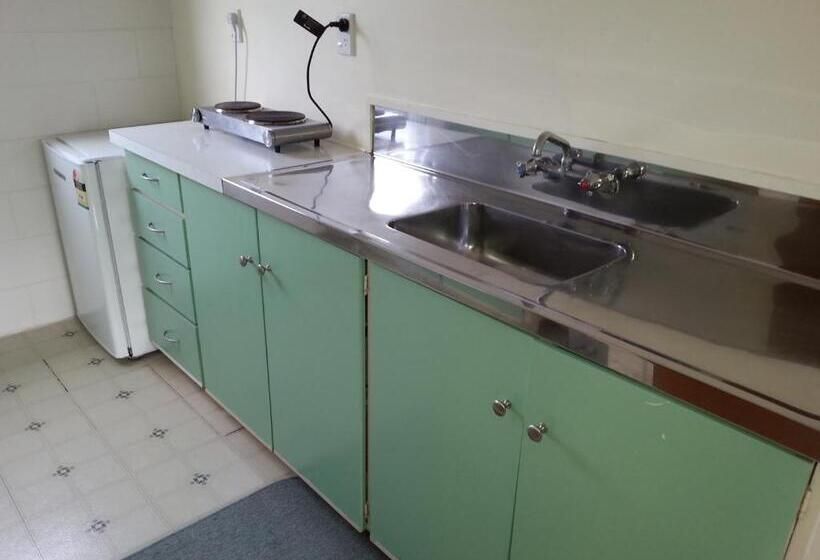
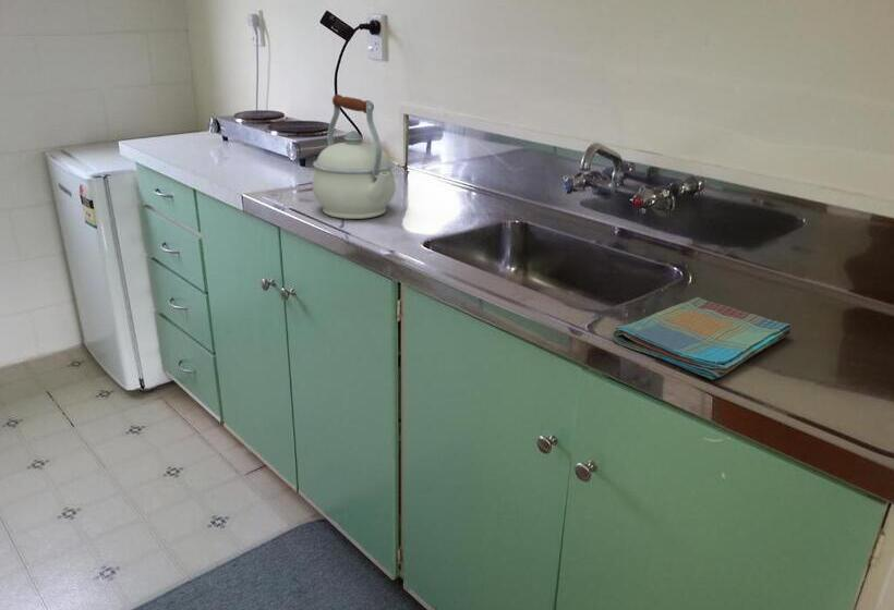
+ kettle (357, 157)
+ dish towel (703, 331)
